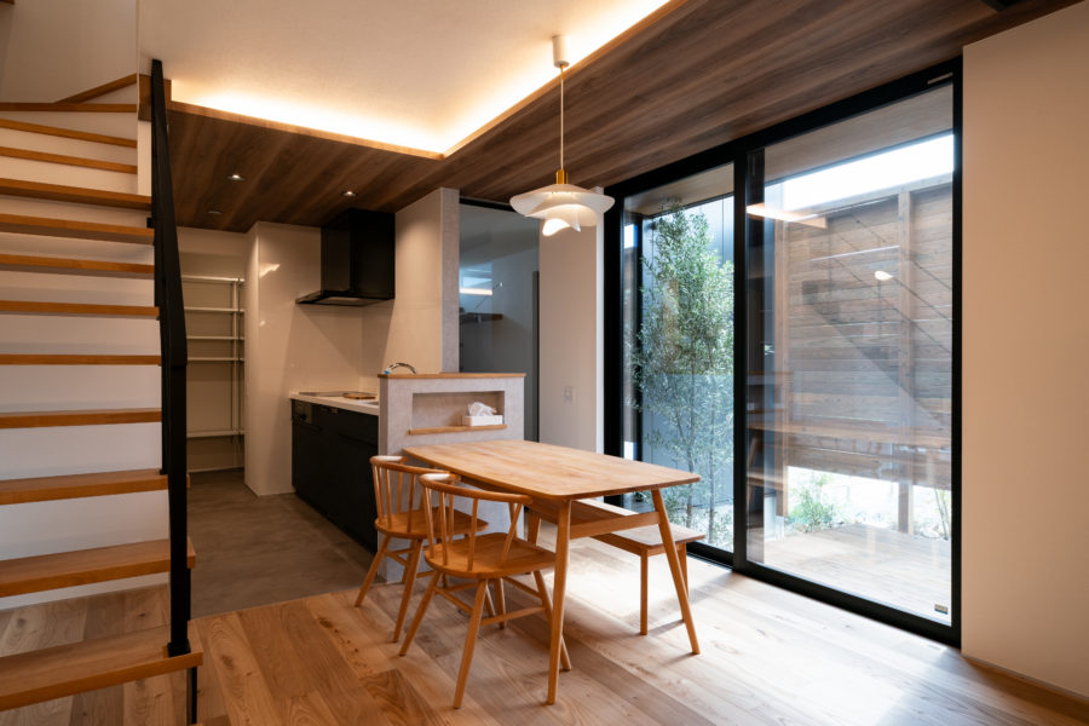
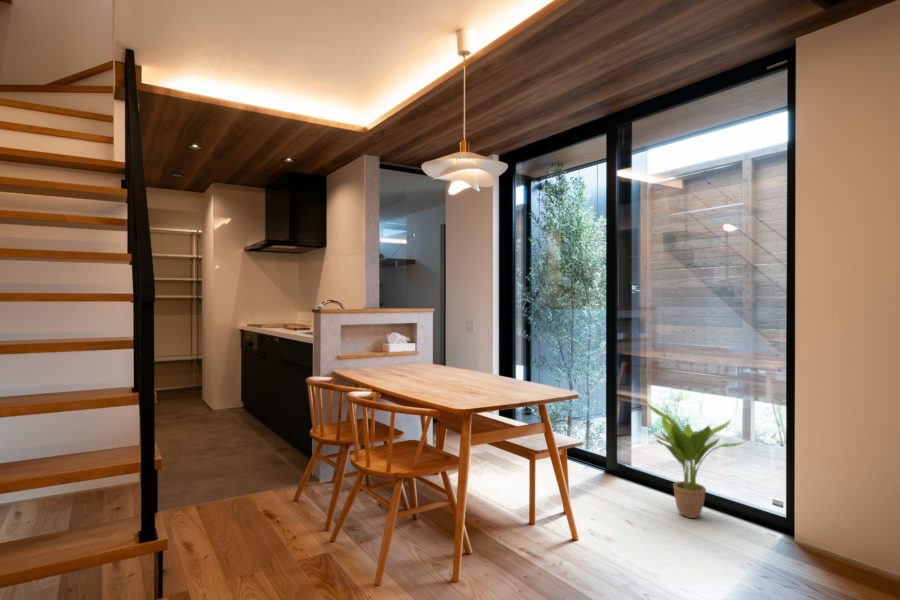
+ potted plant (686, 461)
